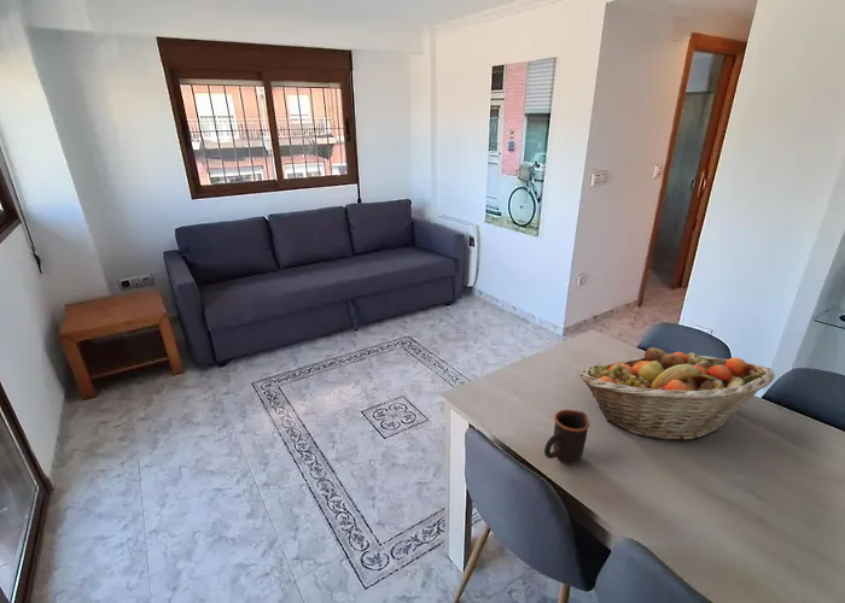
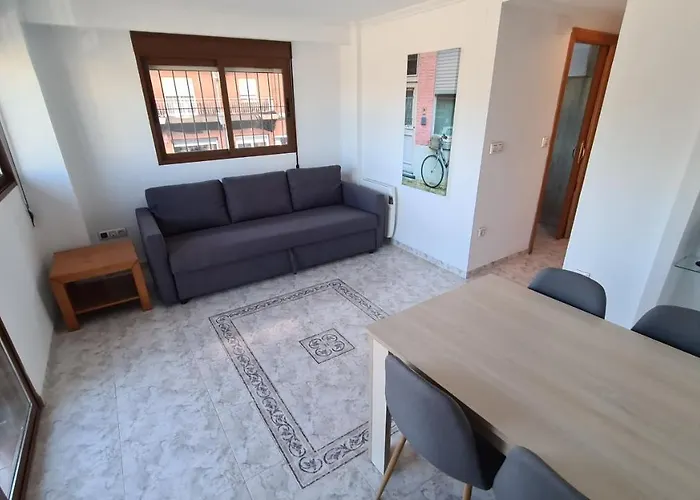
- mug (564, 440)
- fruit basket (669, 385)
